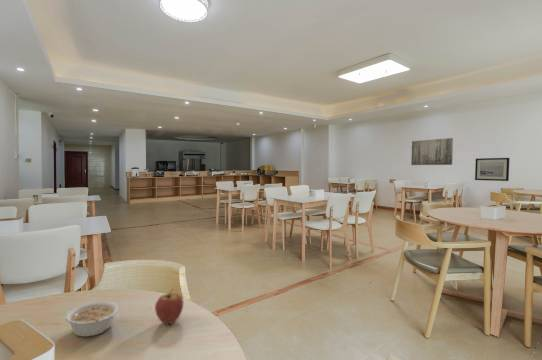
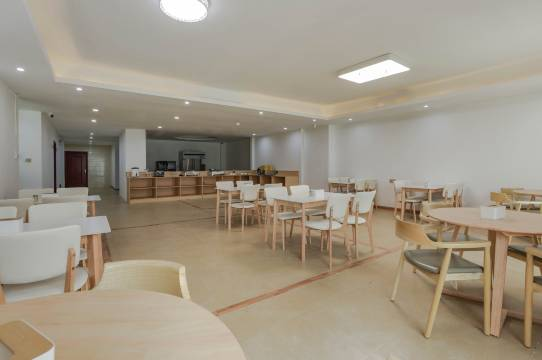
- fruit (169, 305)
- wall art (491, 169)
- wall art (431, 152)
- legume (94, 318)
